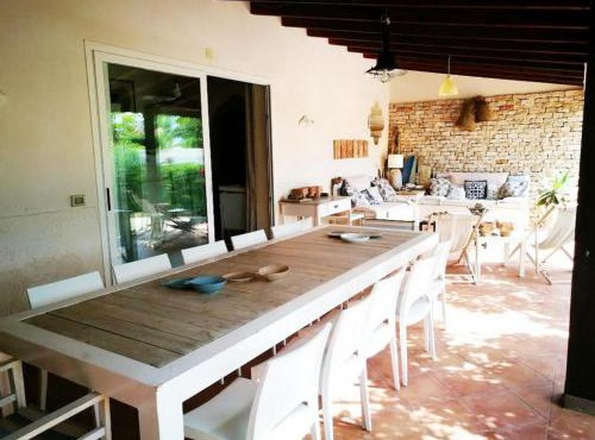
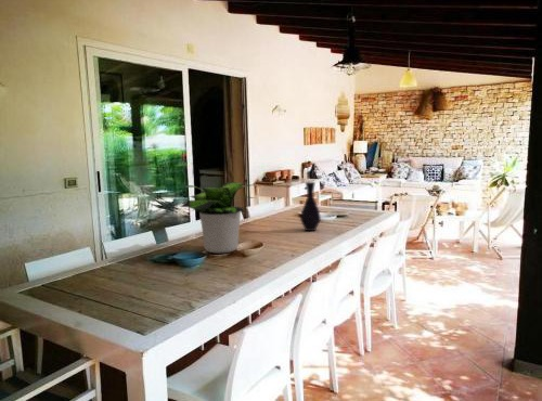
+ potted plant (215, 218)
+ vase (310, 206)
